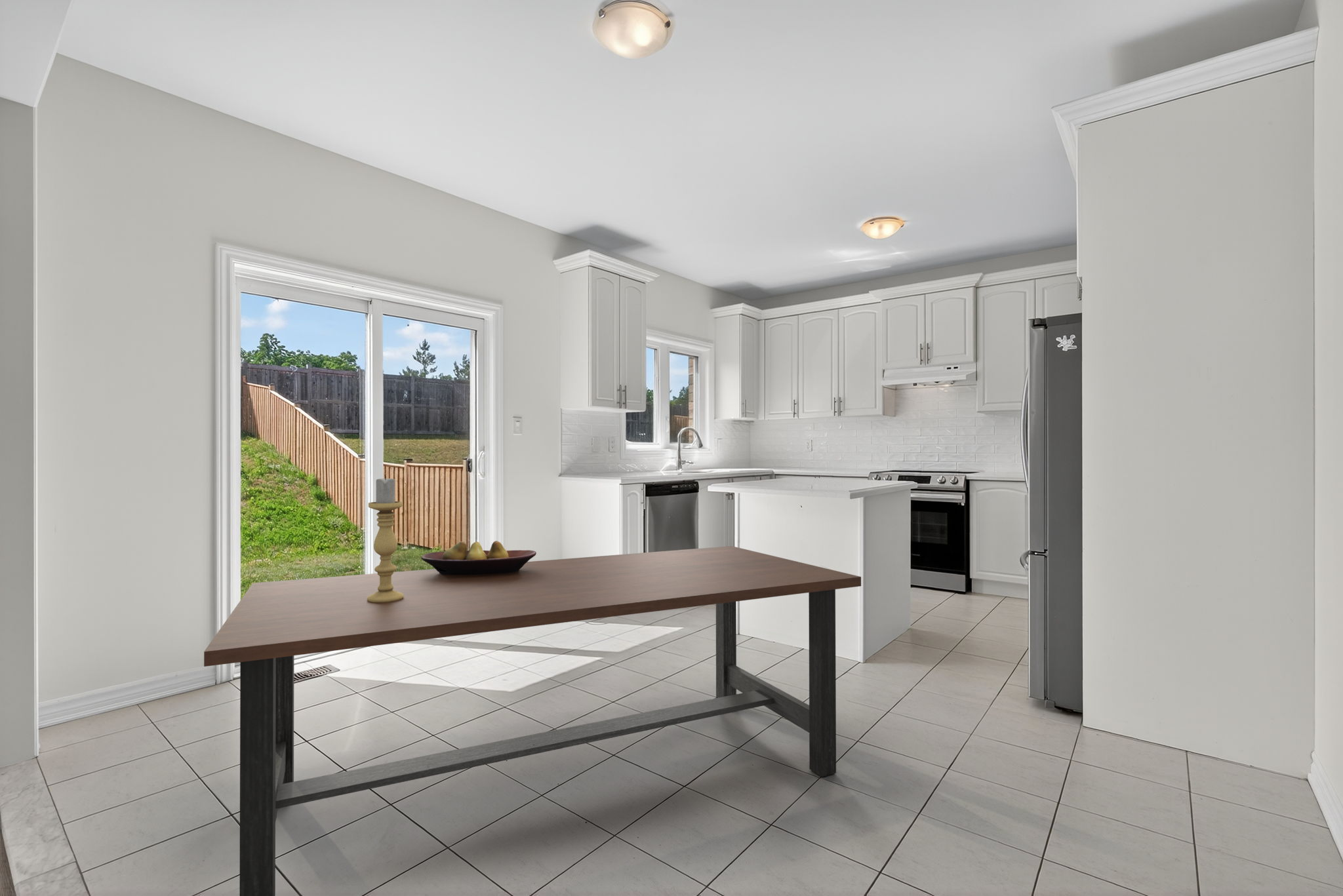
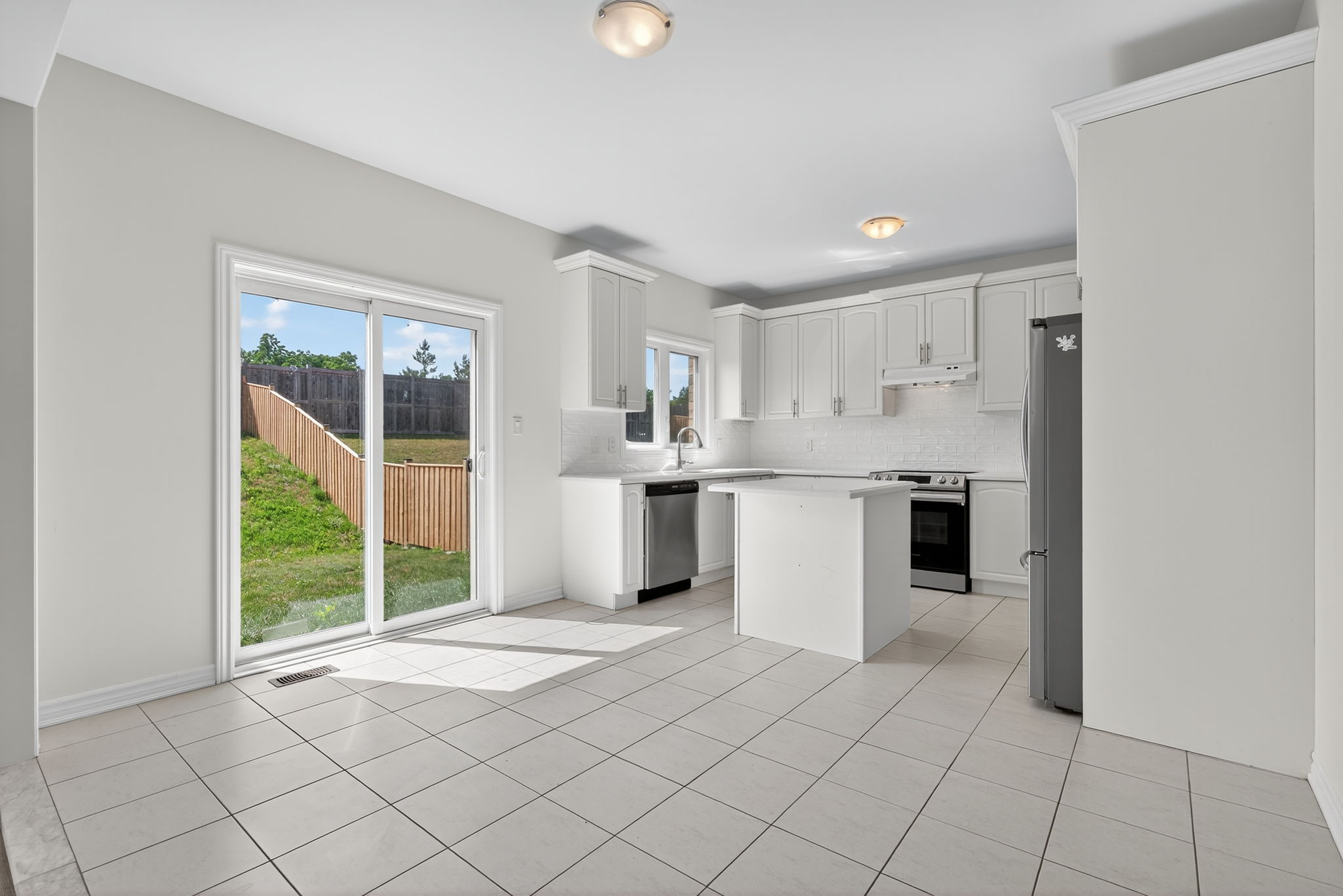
- dining table (573, 726)
- fruit bowl (479, 555)
- candle holder (386, 536)
